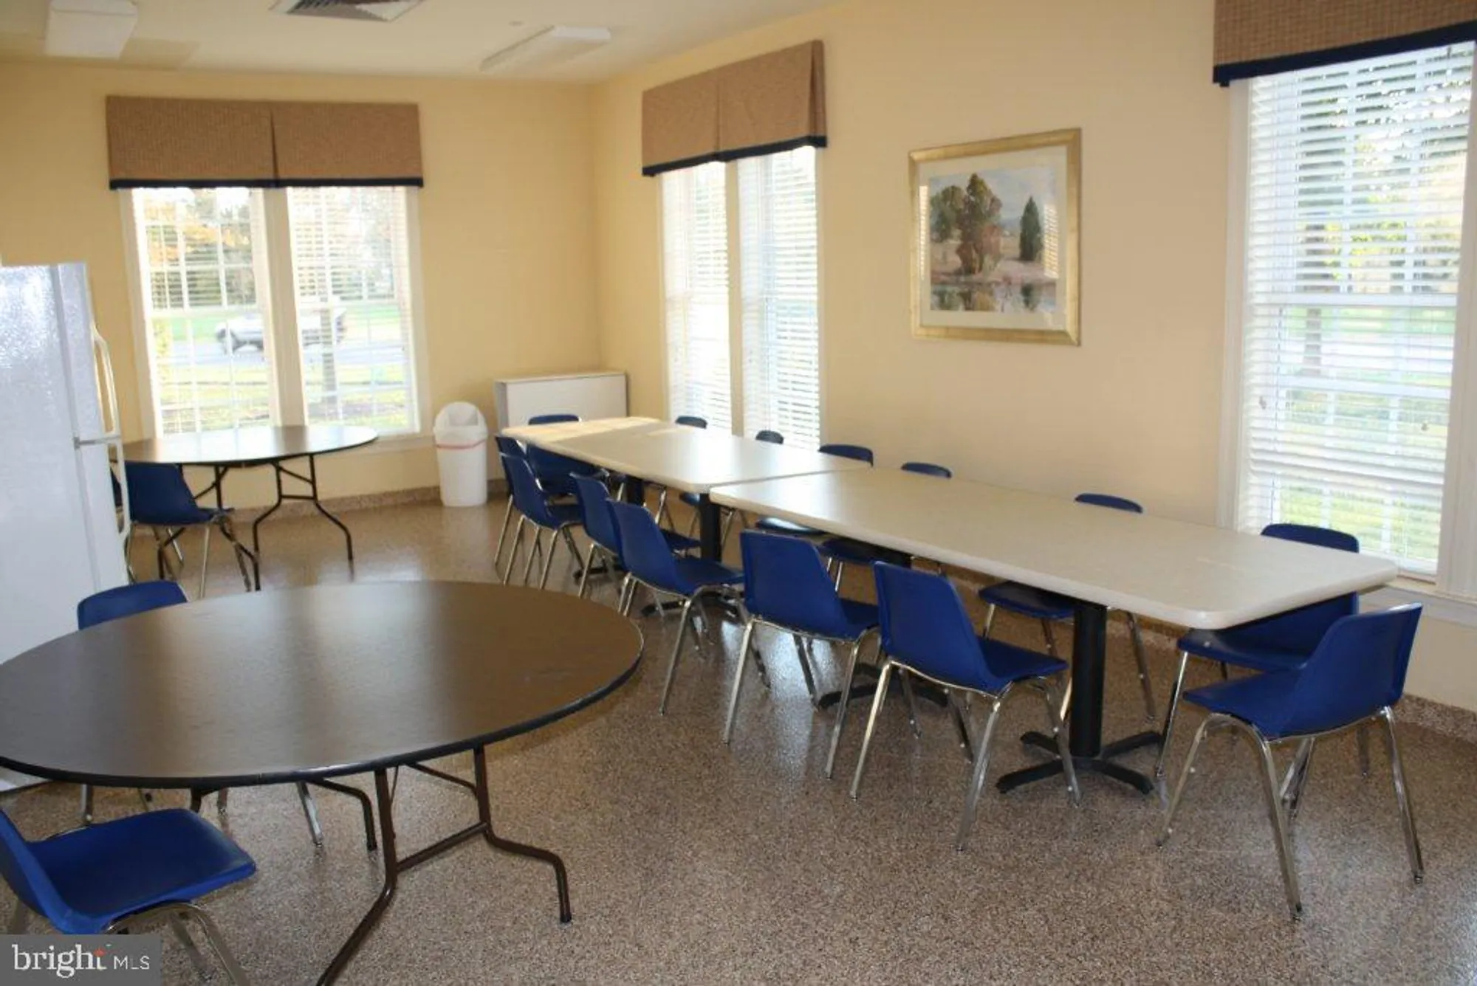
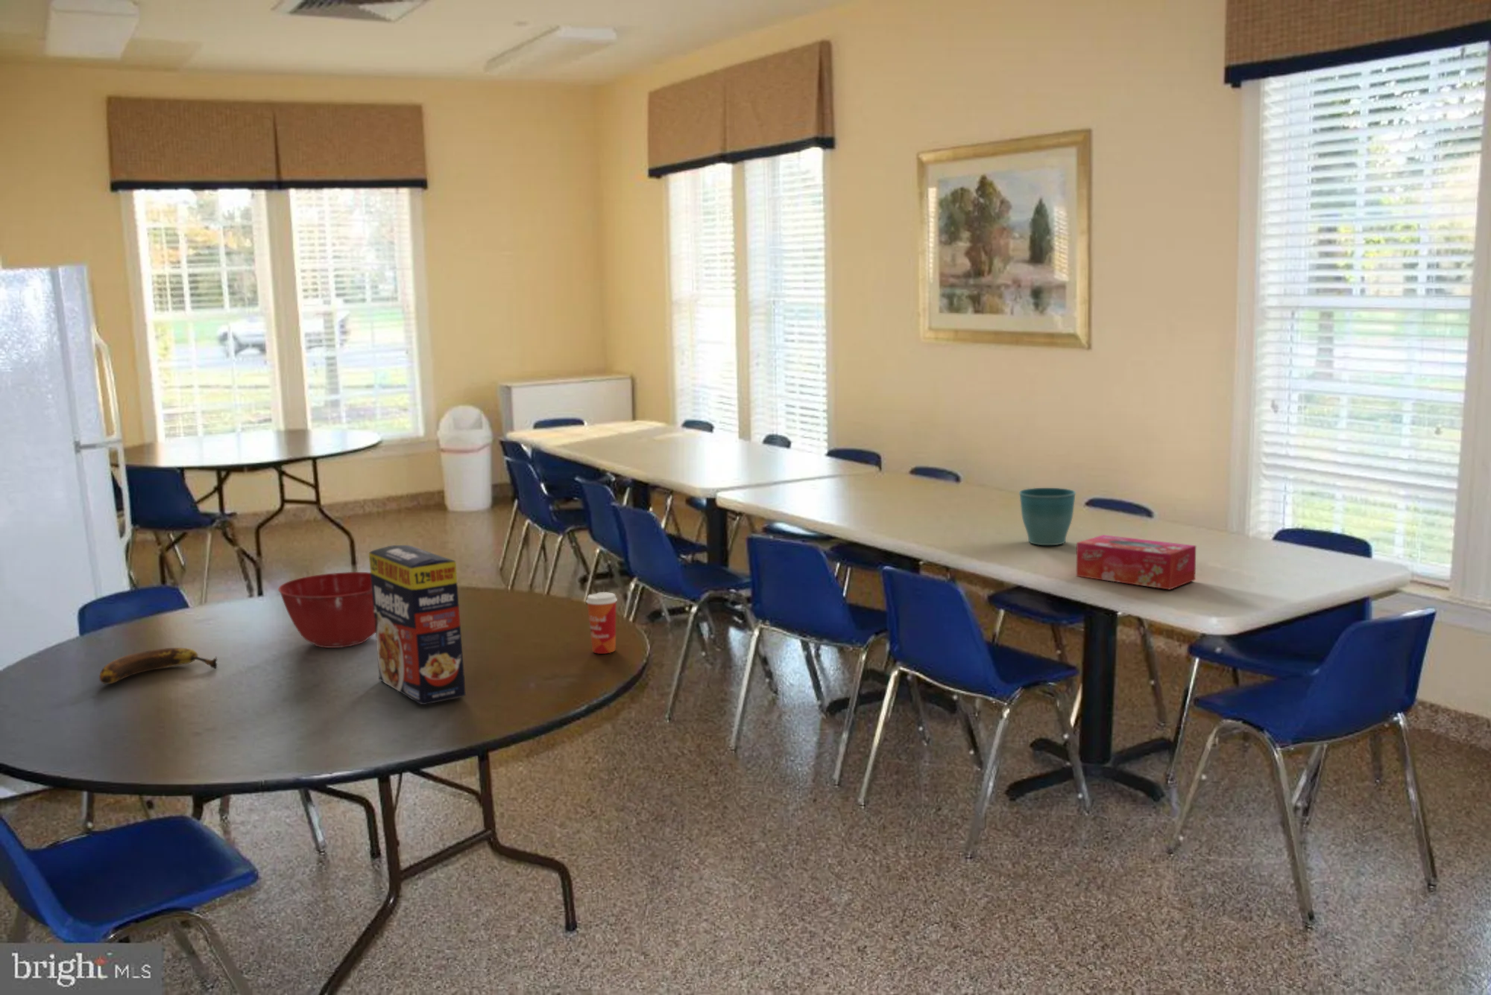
+ cereal box (416, 621)
+ flower pot (1047, 516)
+ tissue box (1134, 561)
+ mixing bowl (339, 612)
+ banana (153, 664)
+ paper cup (602, 623)
